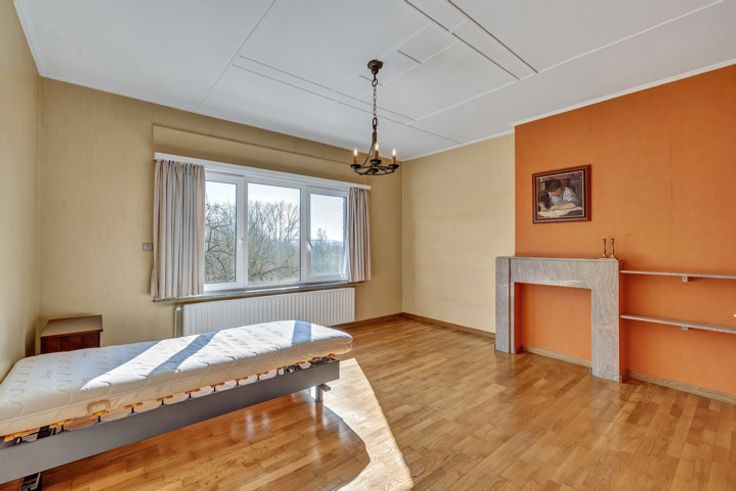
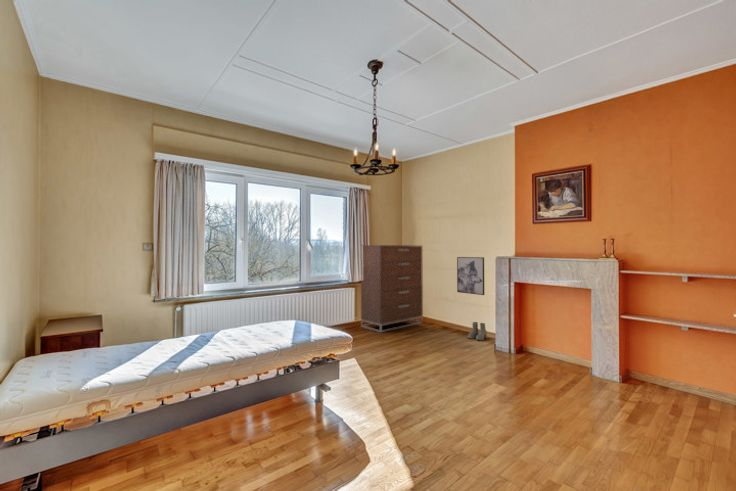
+ boots (477, 330)
+ wall art (470, 275)
+ dresser (392, 285)
